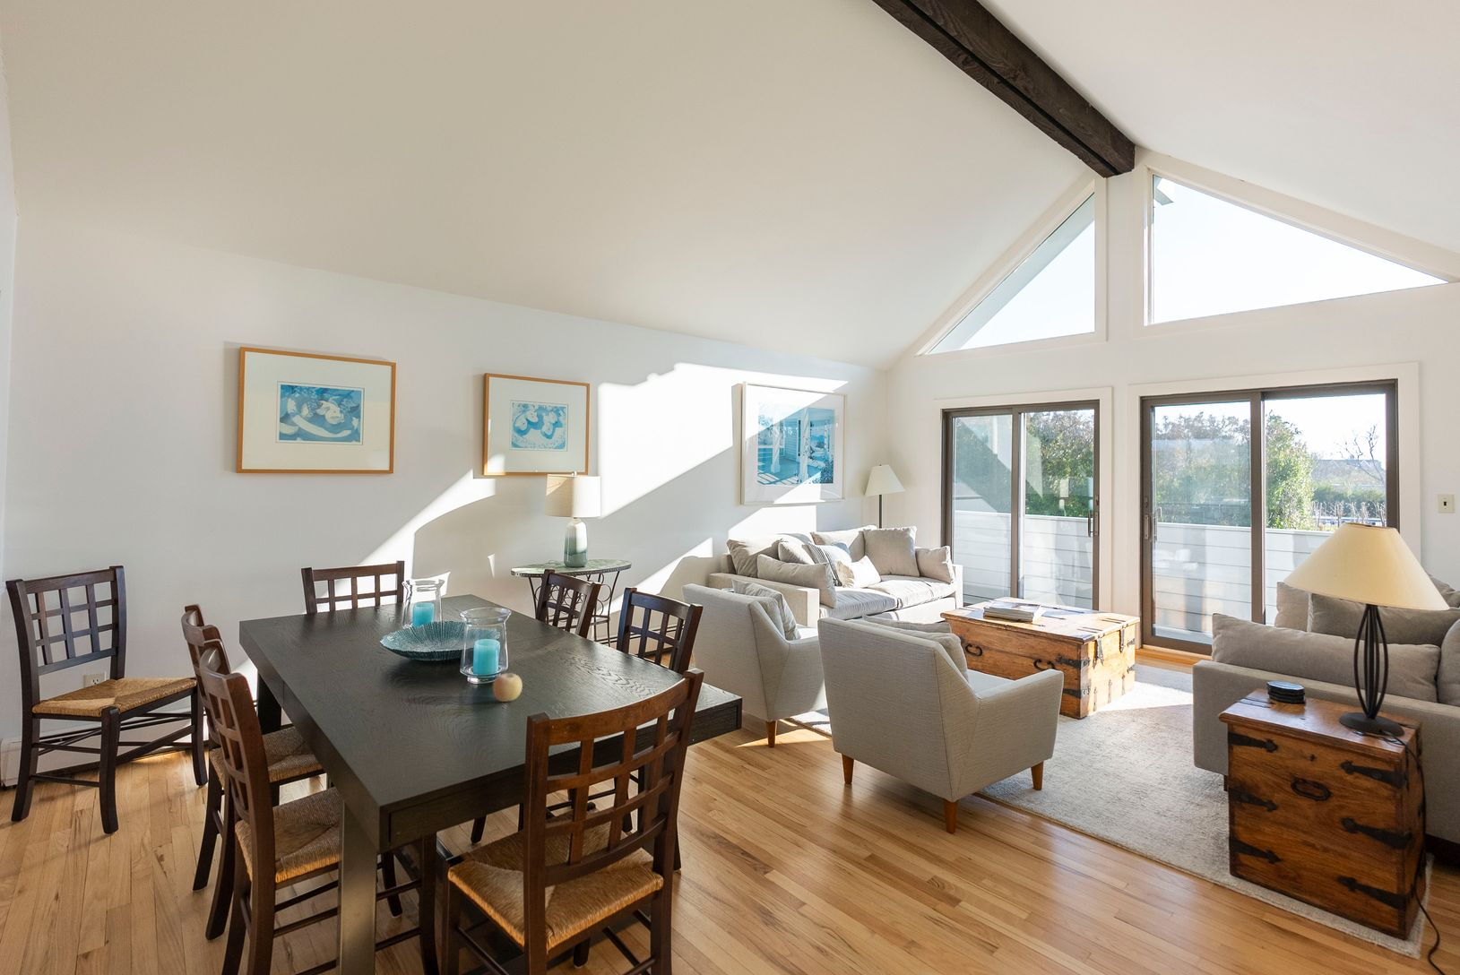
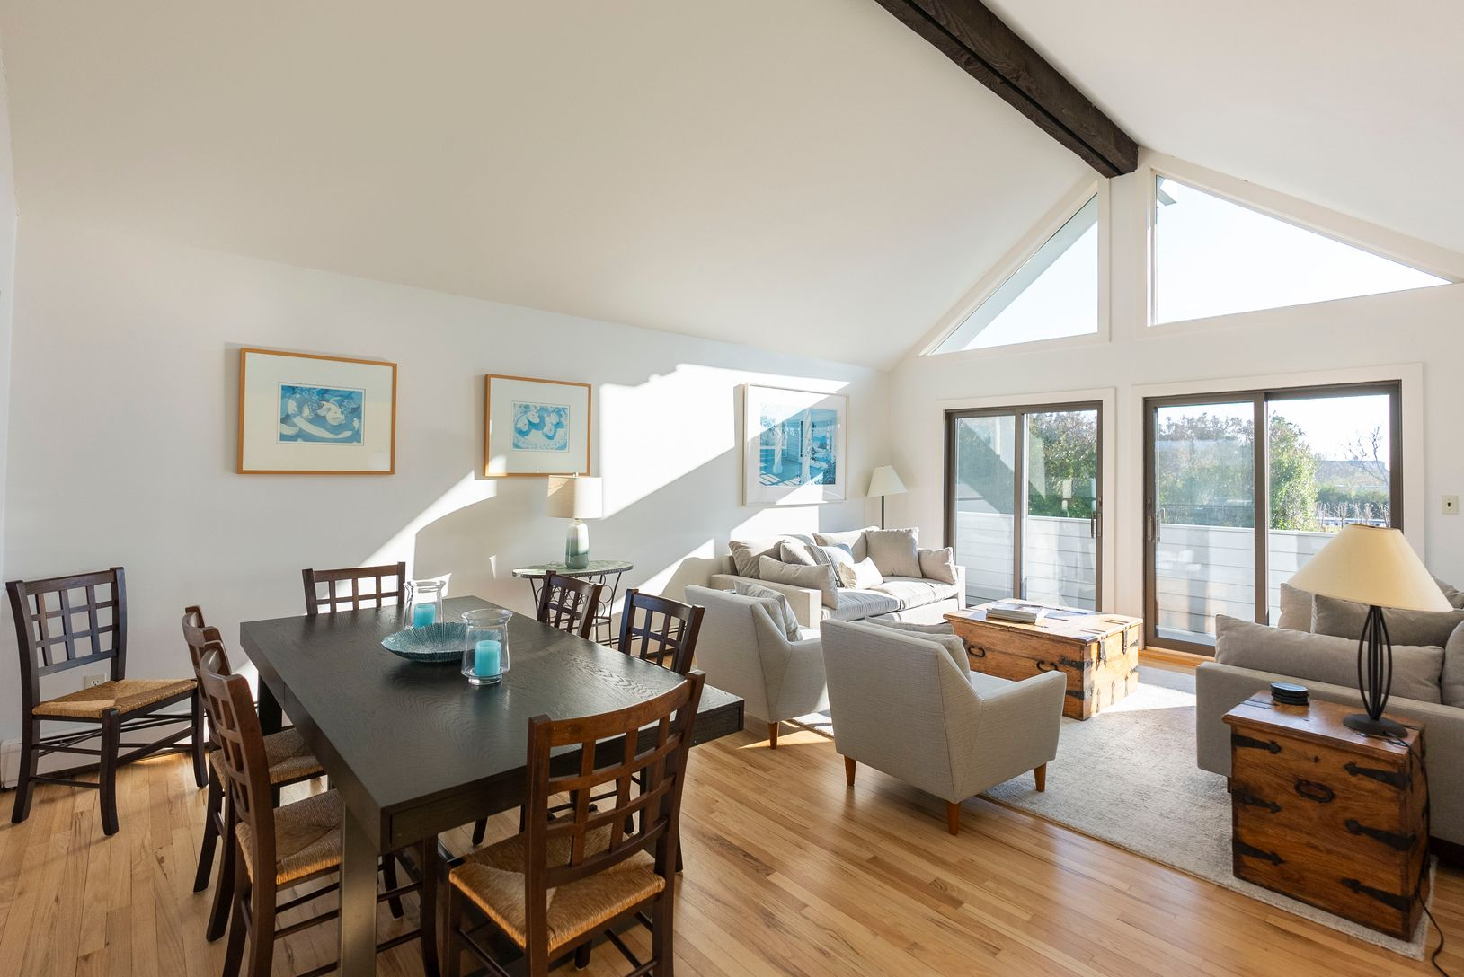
- fruit (506, 684)
